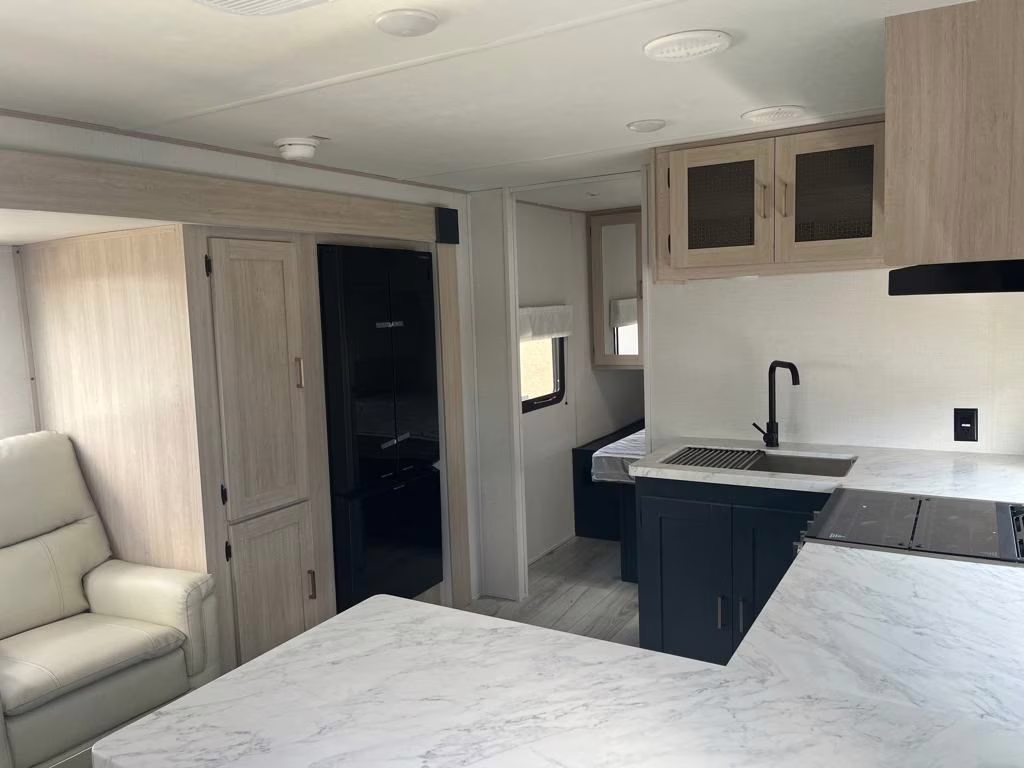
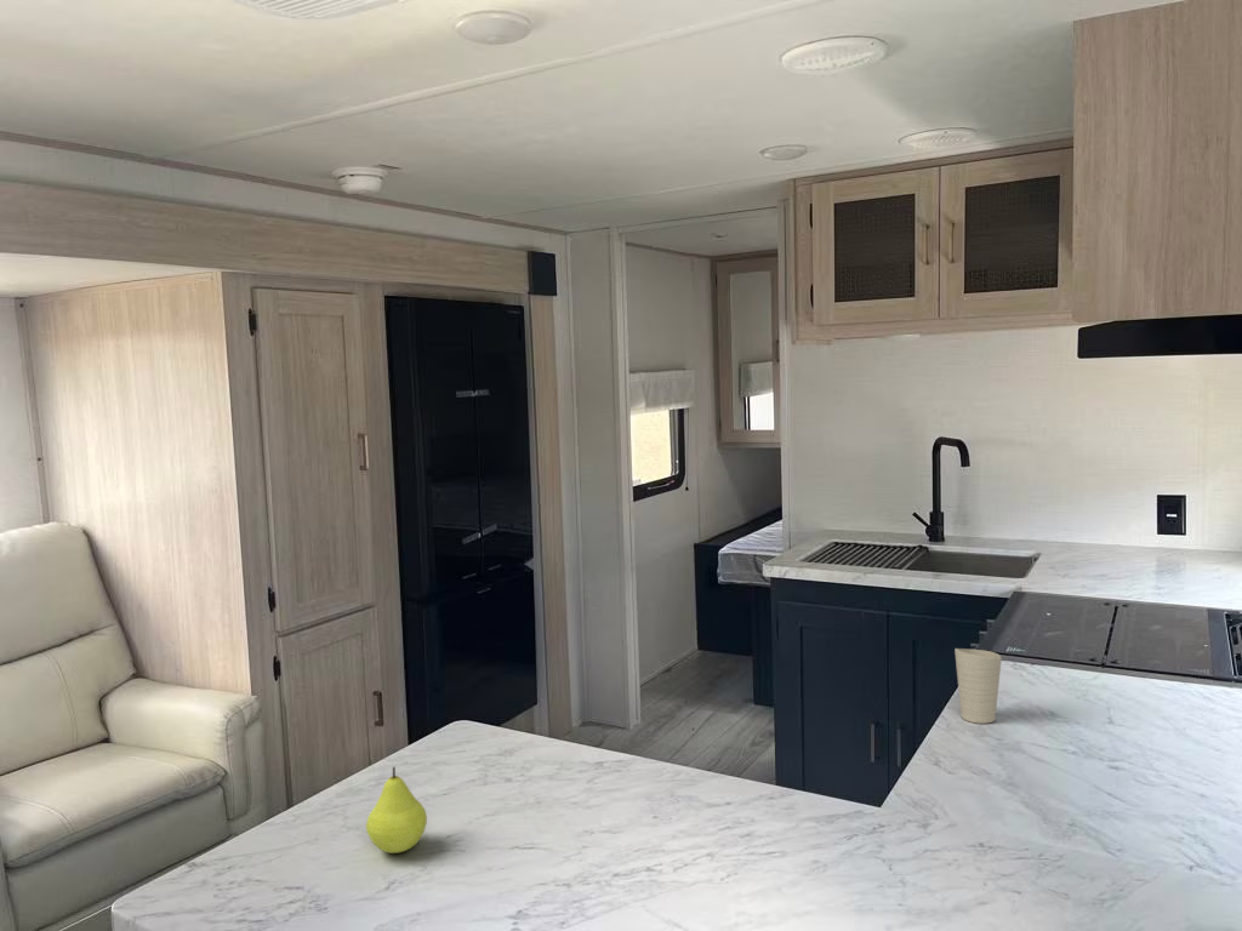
+ cup (978, 682)
+ fruit (395, 807)
